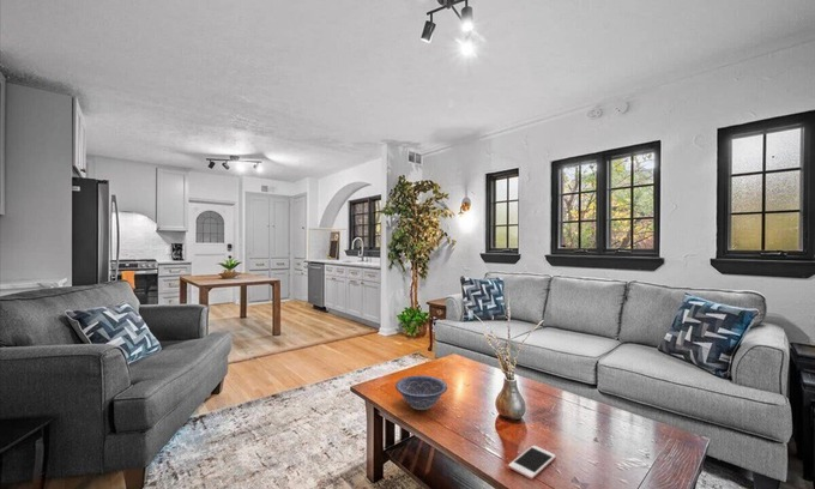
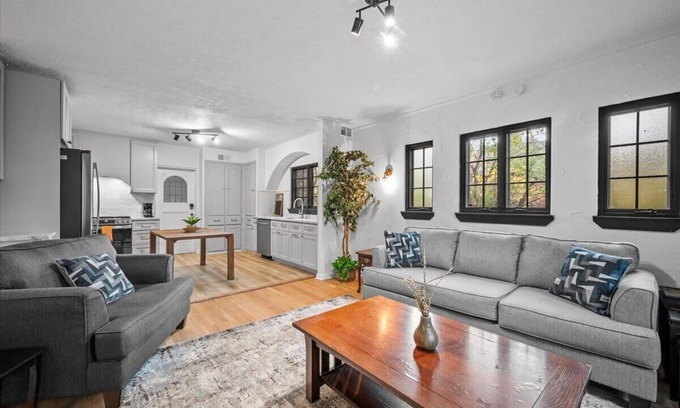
- decorative bowl (421, 394)
- cell phone (532, 460)
